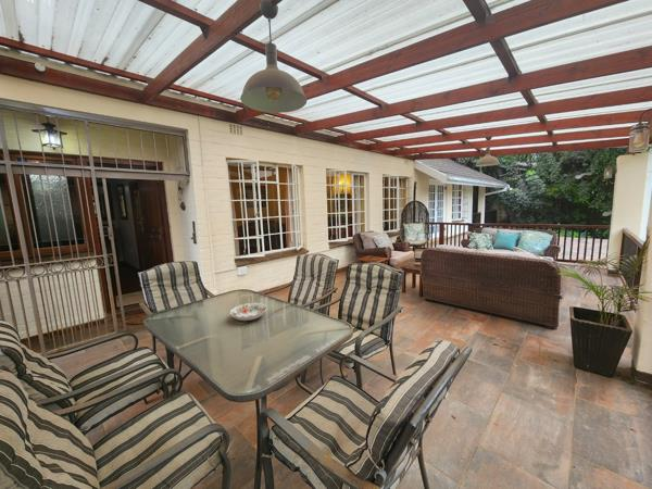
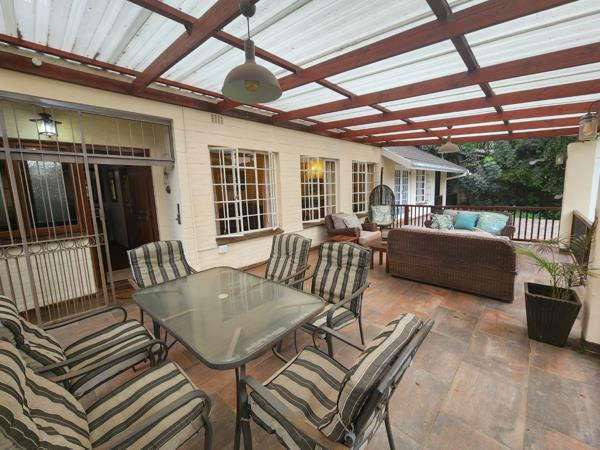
- decorative bowl (249, 313)
